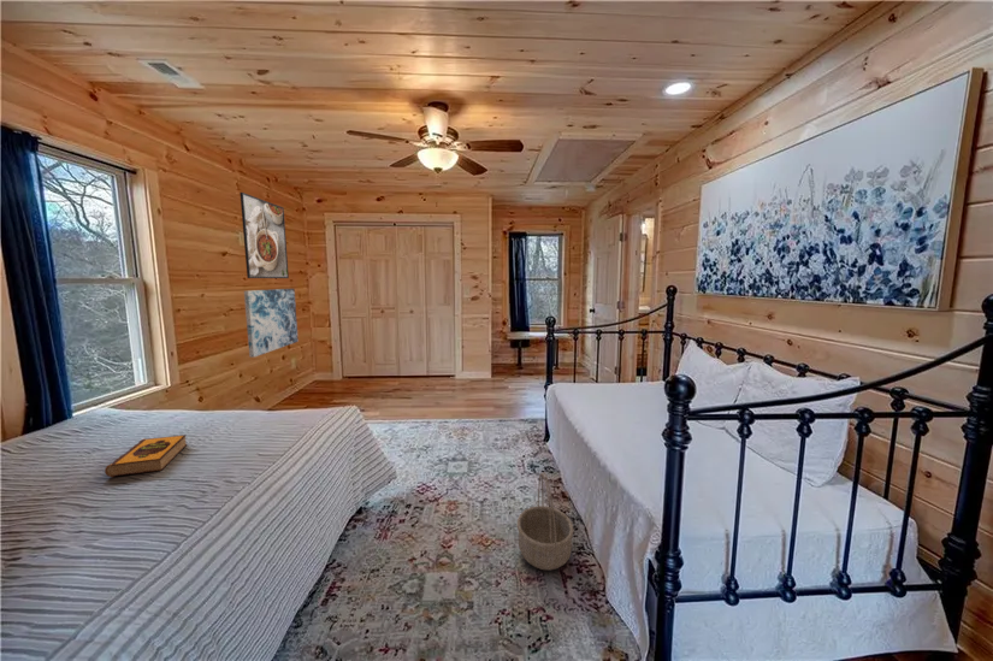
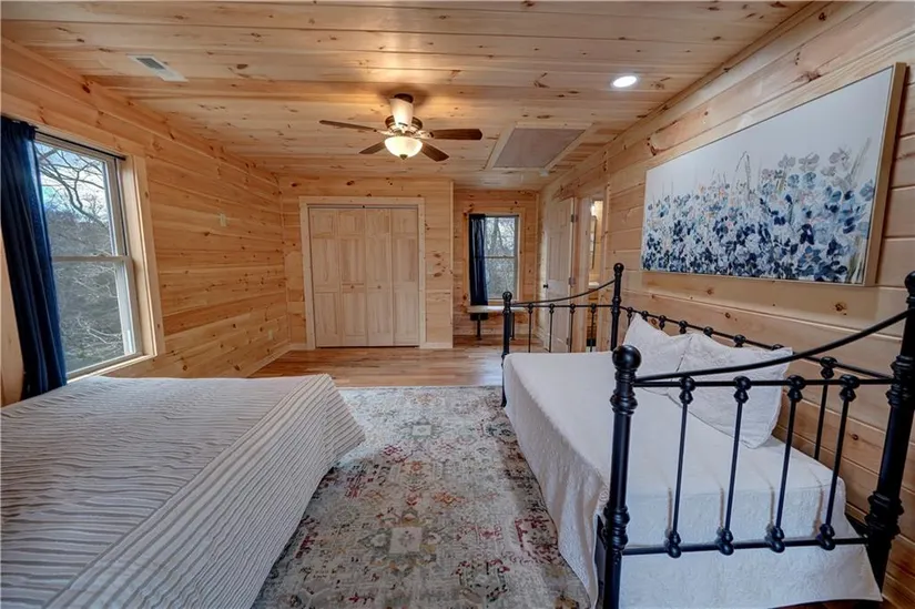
- wall art (273, 319)
- hardback book (149, 454)
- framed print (266, 240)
- basket (544, 514)
